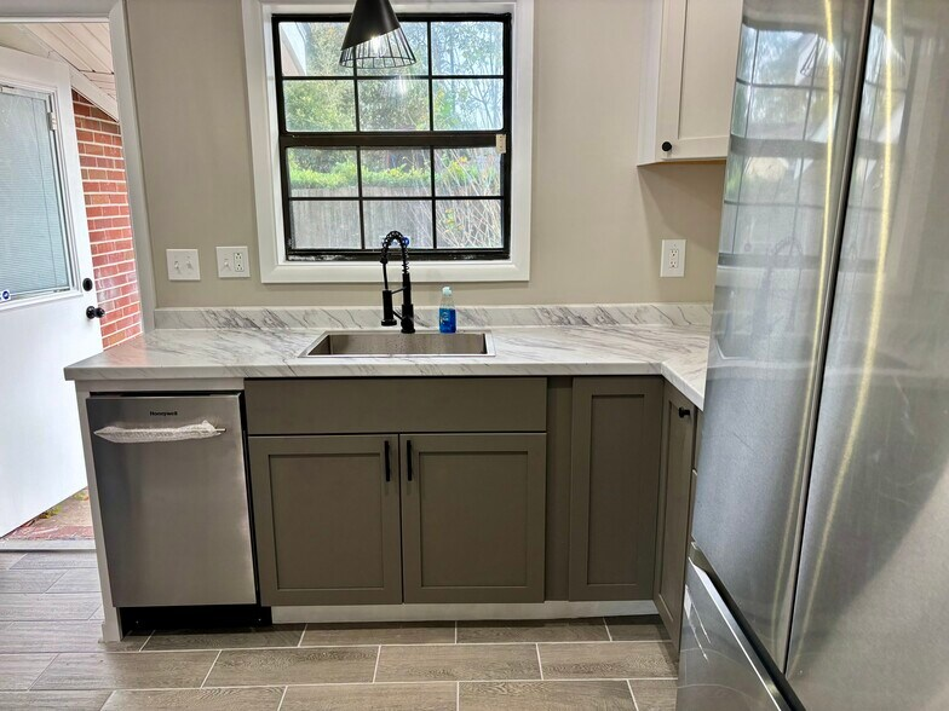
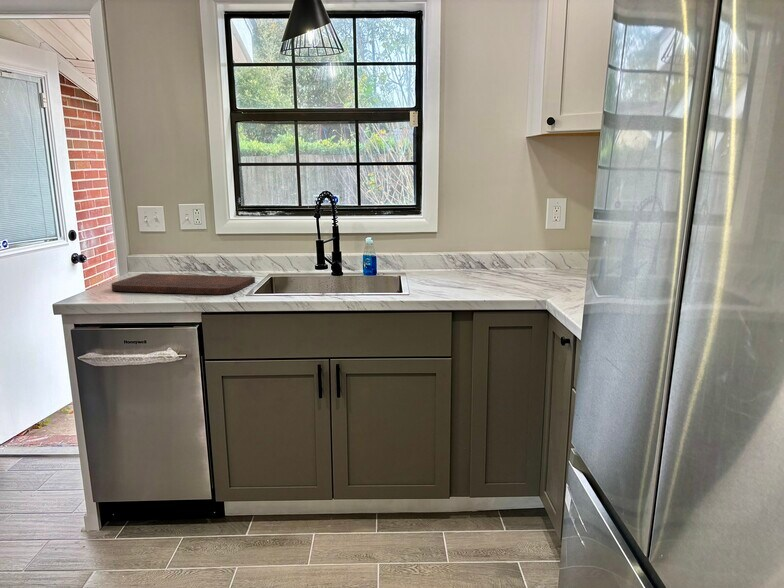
+ cutting board (183, 283)
